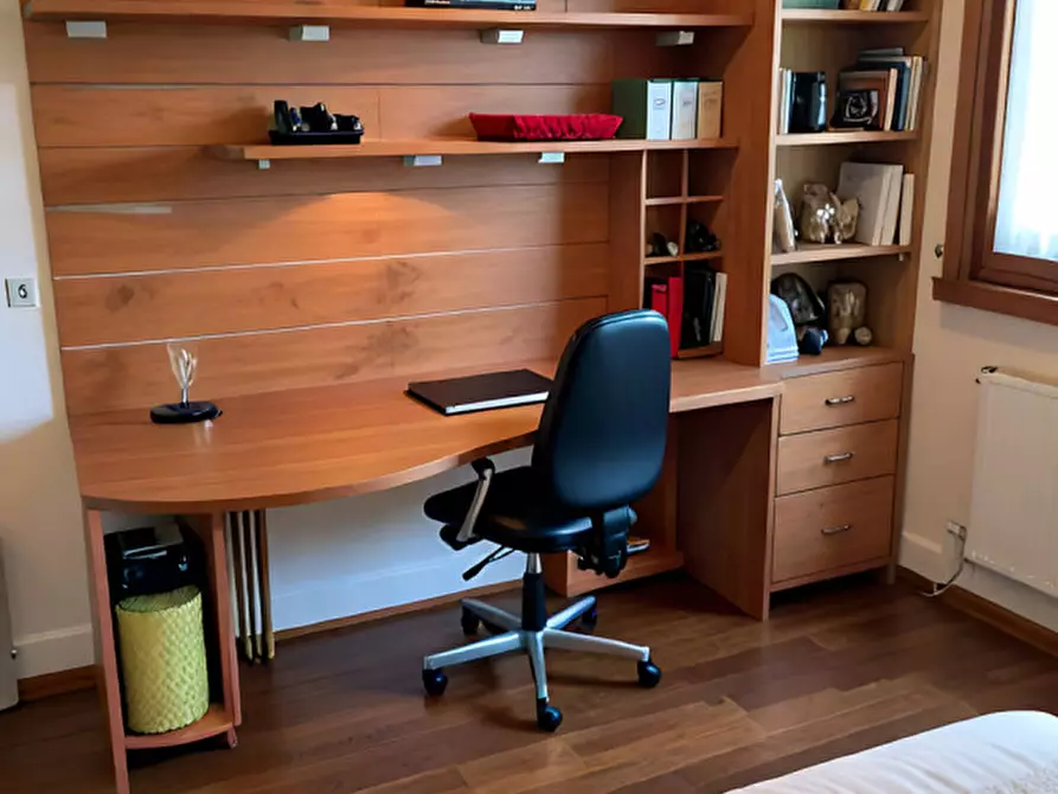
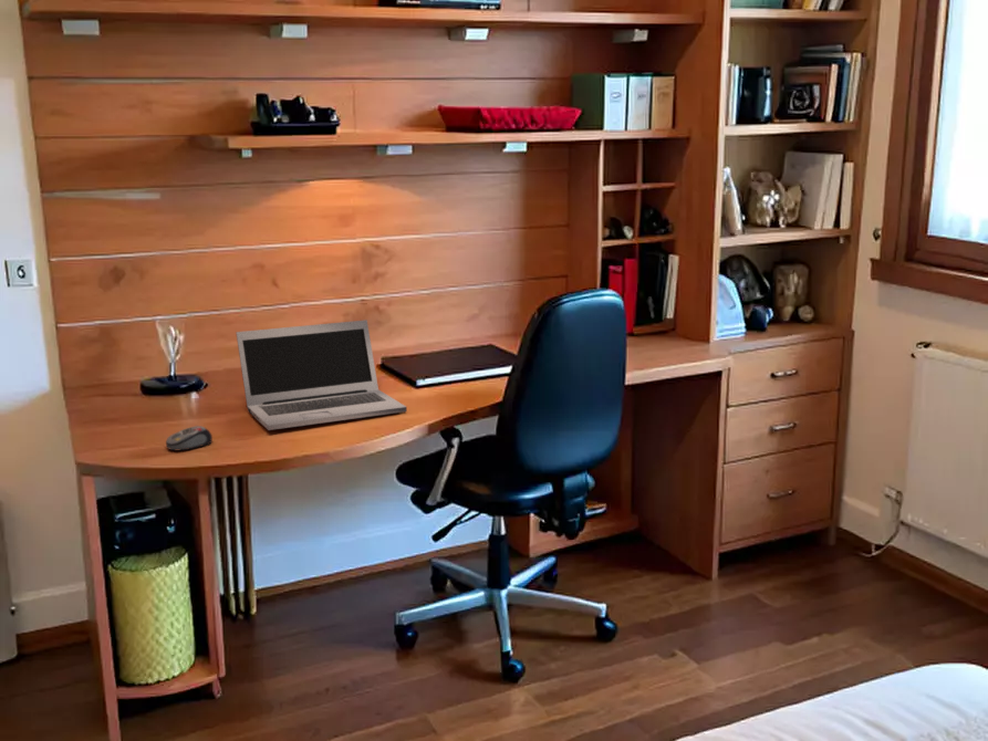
+ computer mouse (188, 437)
+ laptop (320, 372)
